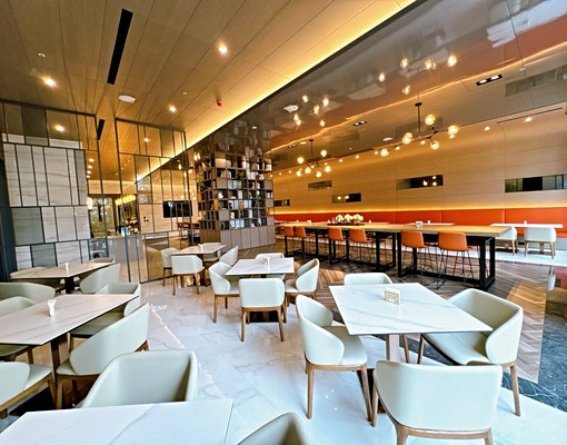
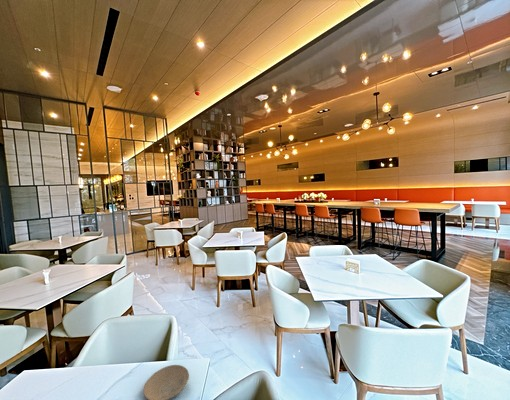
+ plate (167, 384)
